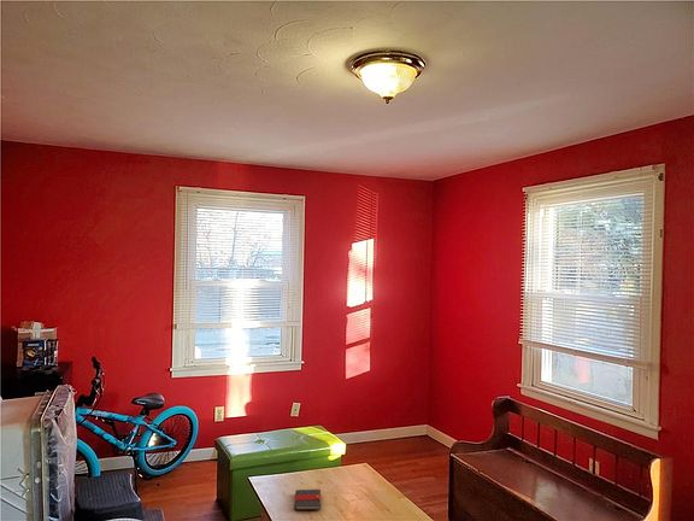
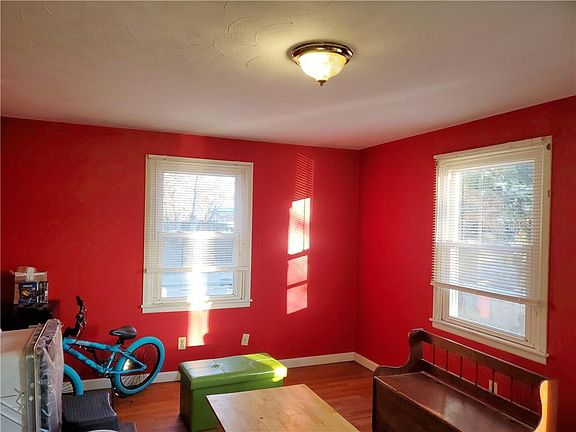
- book (307, 498)
